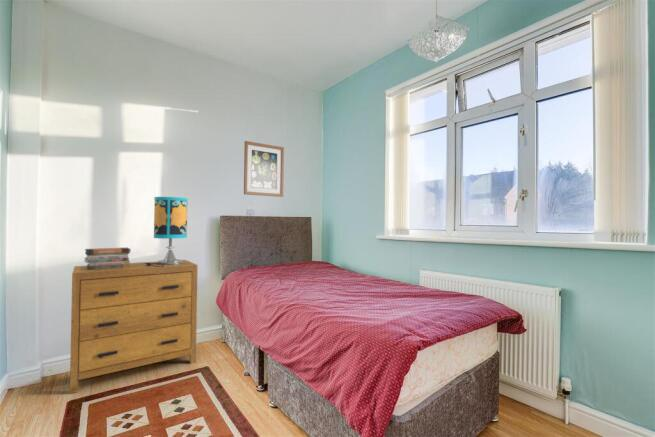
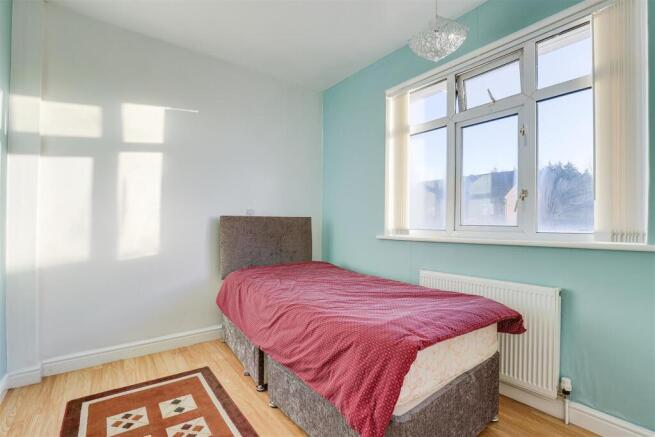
- wall art (264, 169)
- table lamp (165, 230)
- dresser (137, 316)
- book stack (107, 257)
